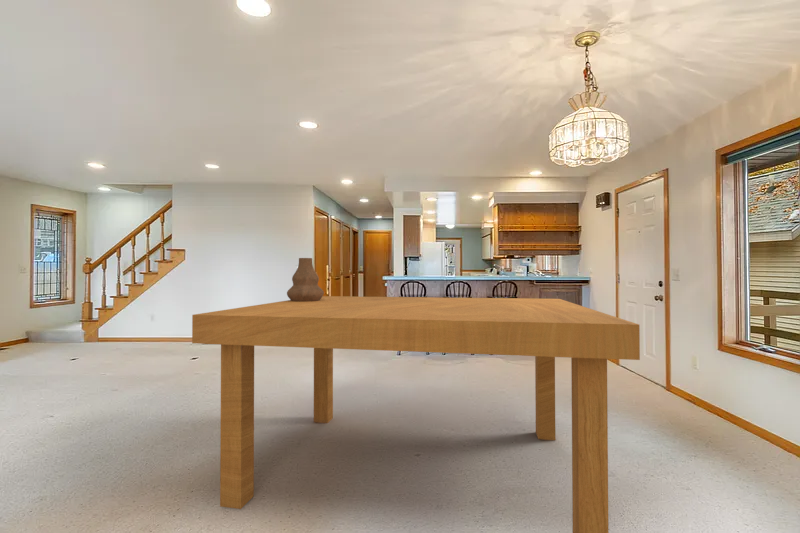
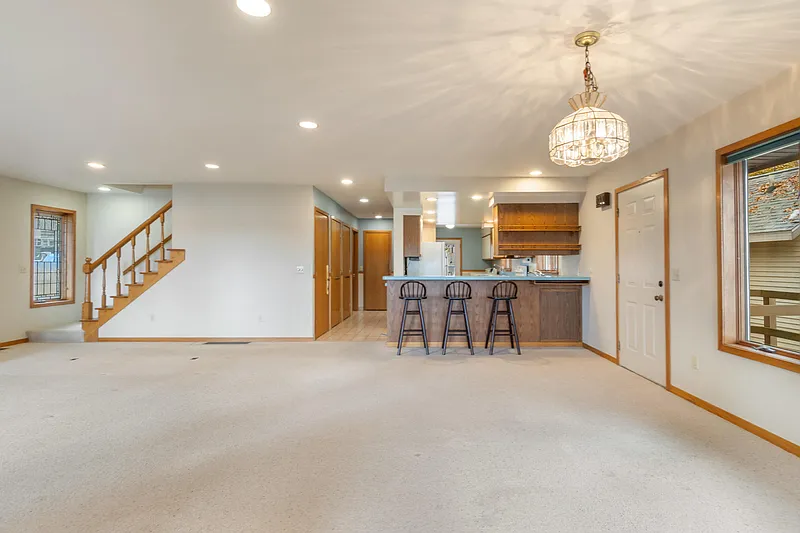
- vase (305, 279)
- dining table (417, 351)
